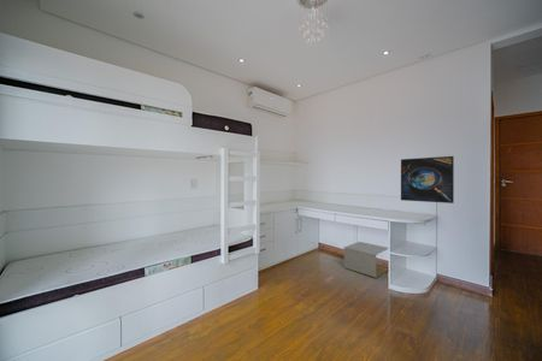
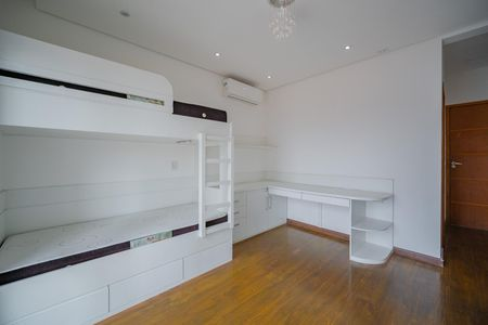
- storage box (365, 256)
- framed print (425, 179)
